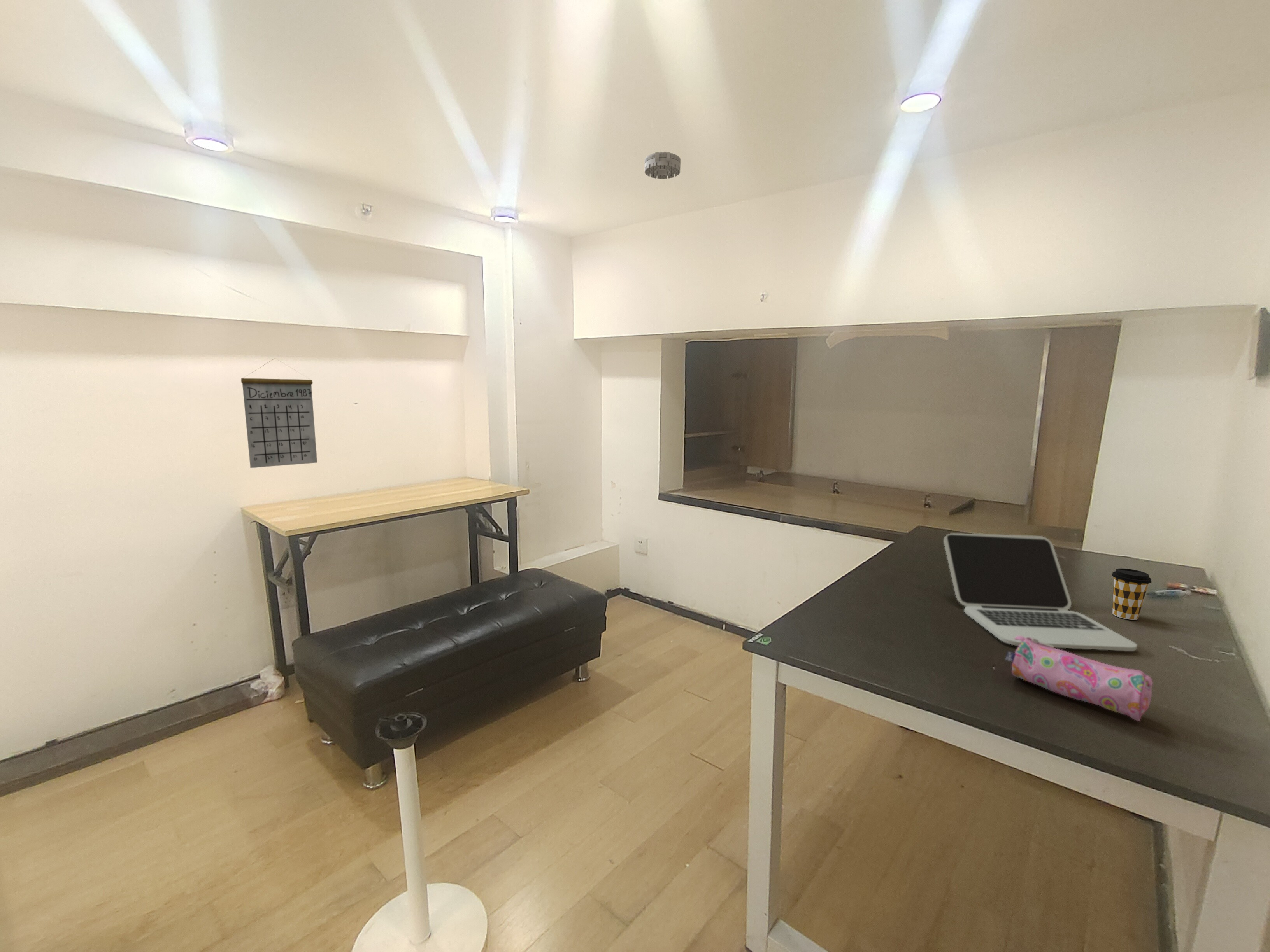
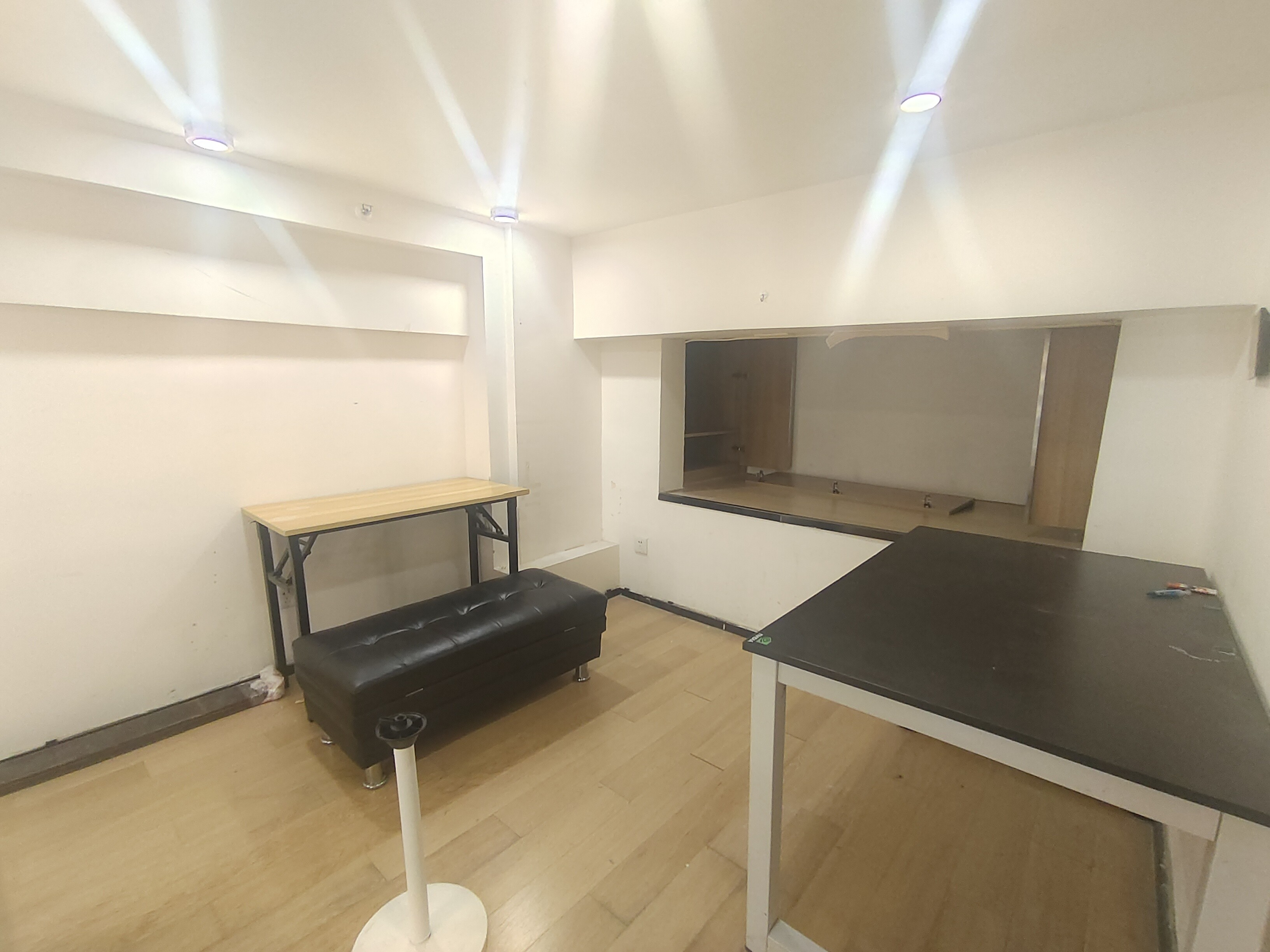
- laptop (1030, 585)
- calendar (281, 412)
- smoke detector (662, 165)
- coffee cup (1128, 594)
- pencil case (1076, 675)
